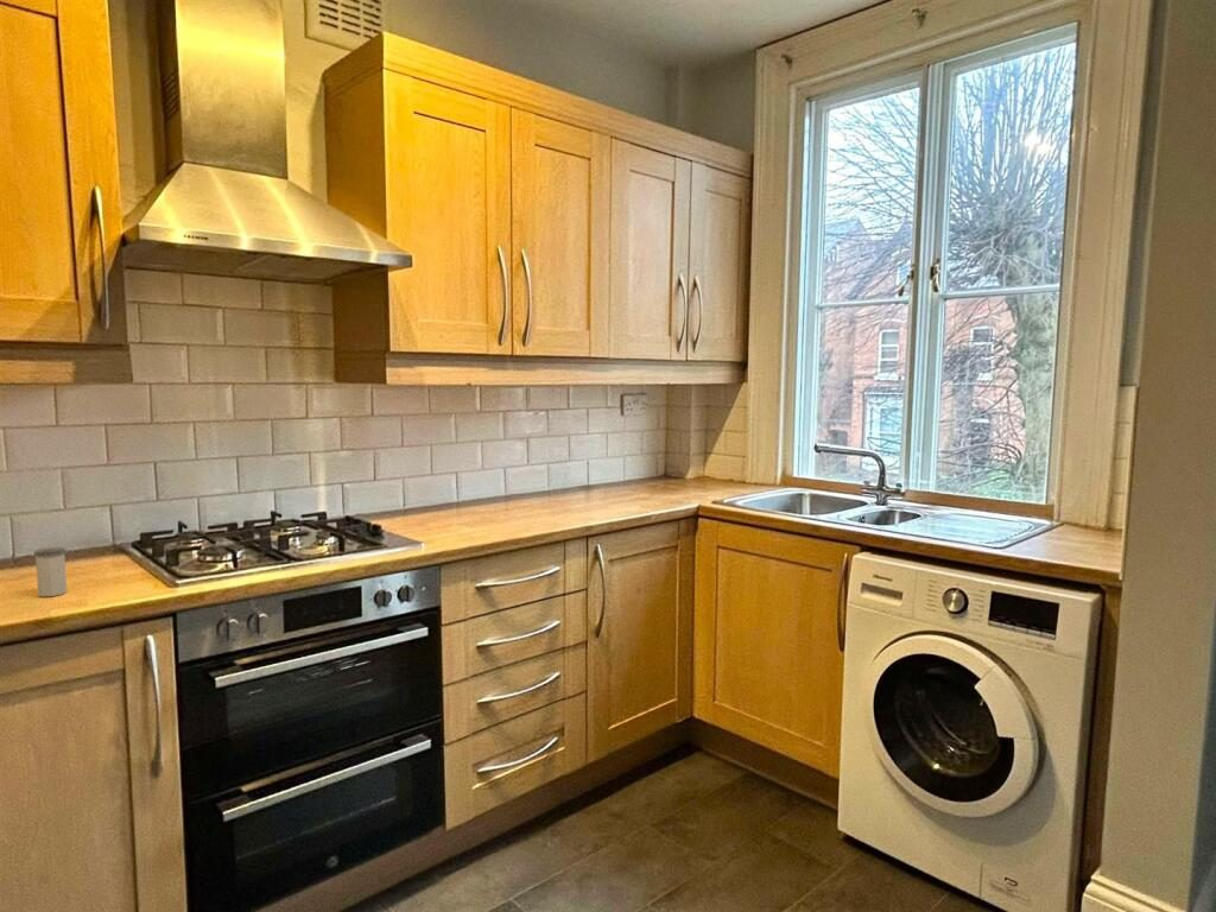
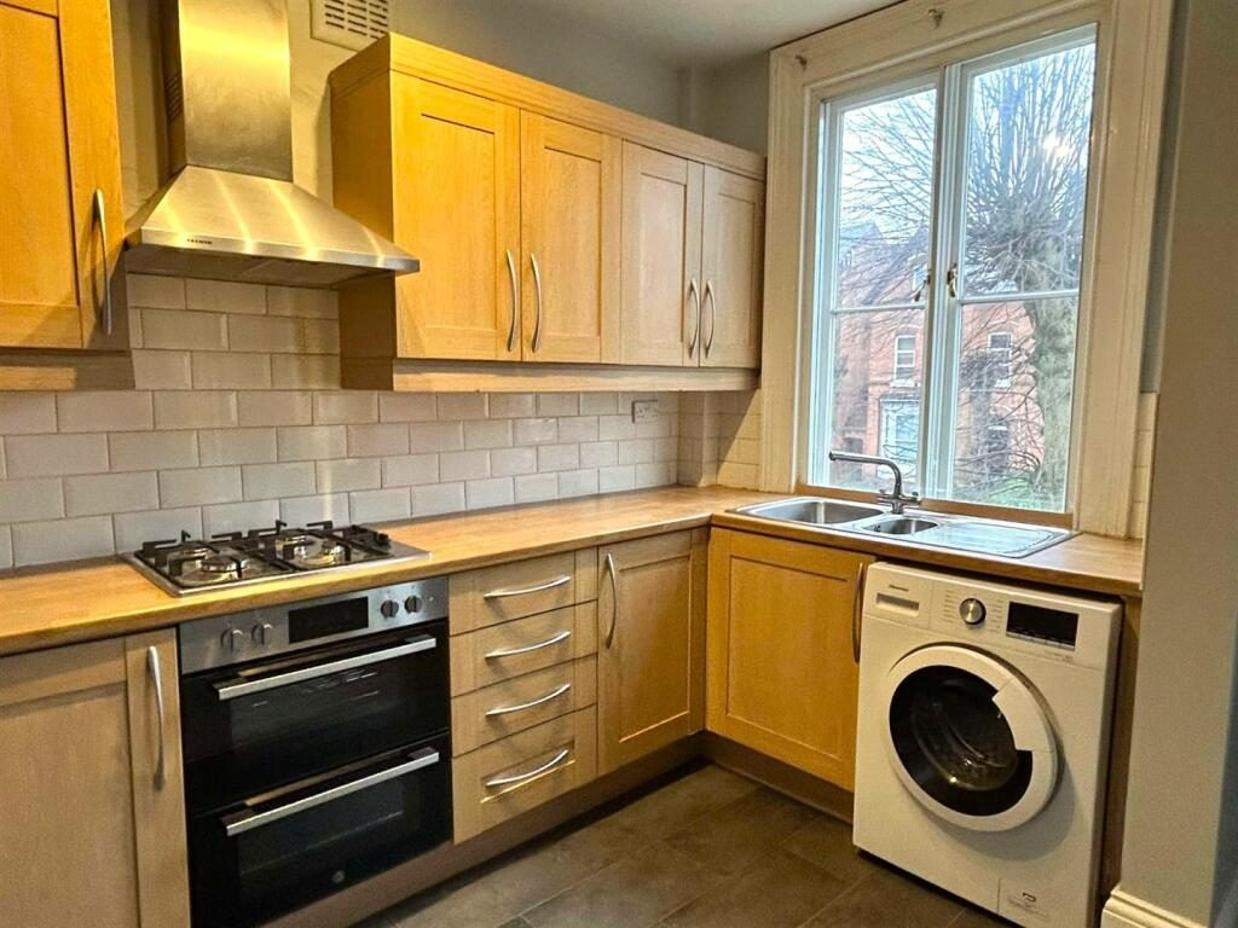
- salt shaker (51, 571)
